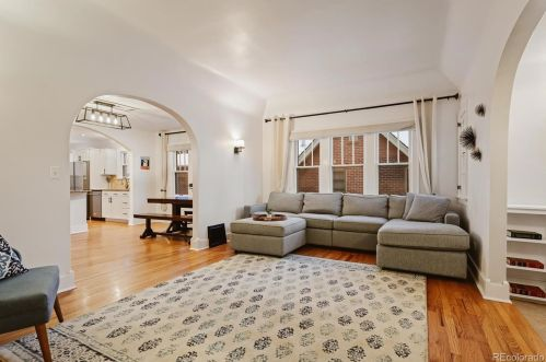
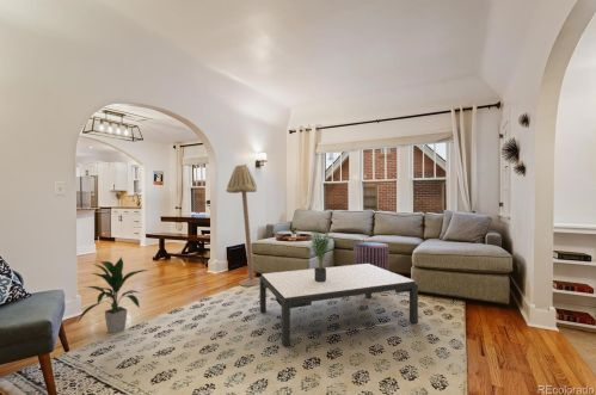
+ indoor plant (111, 292)
+ floor lamp (245, 223)
+ coffee table (334, 296)
+ pouf (370, 261)
+ potted plant (321, 251)
